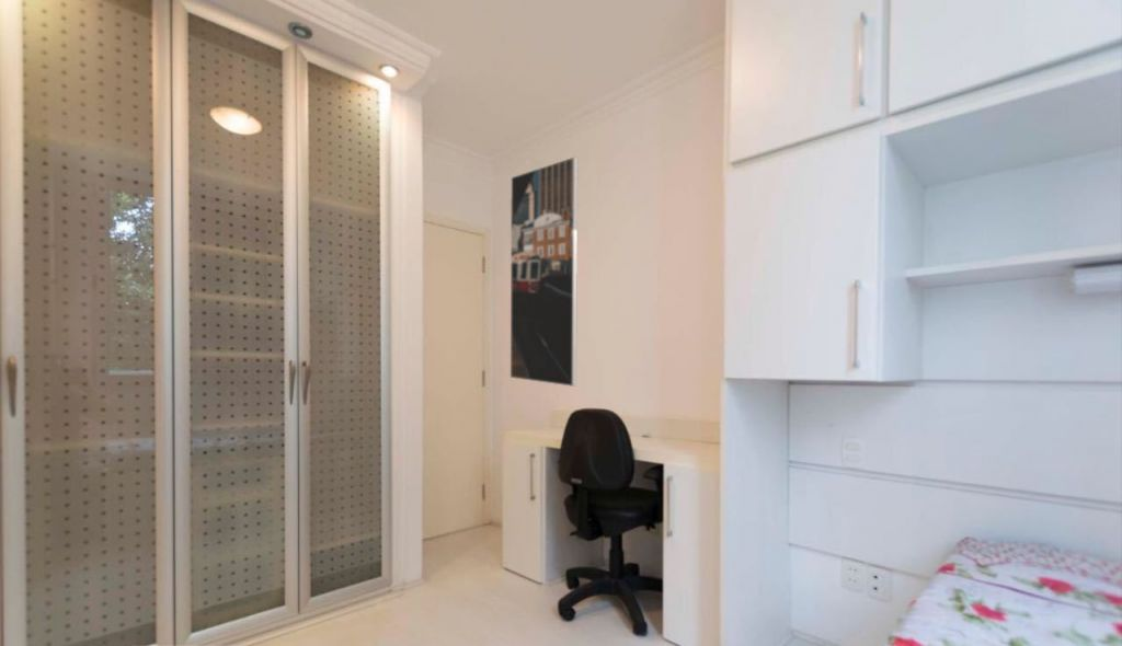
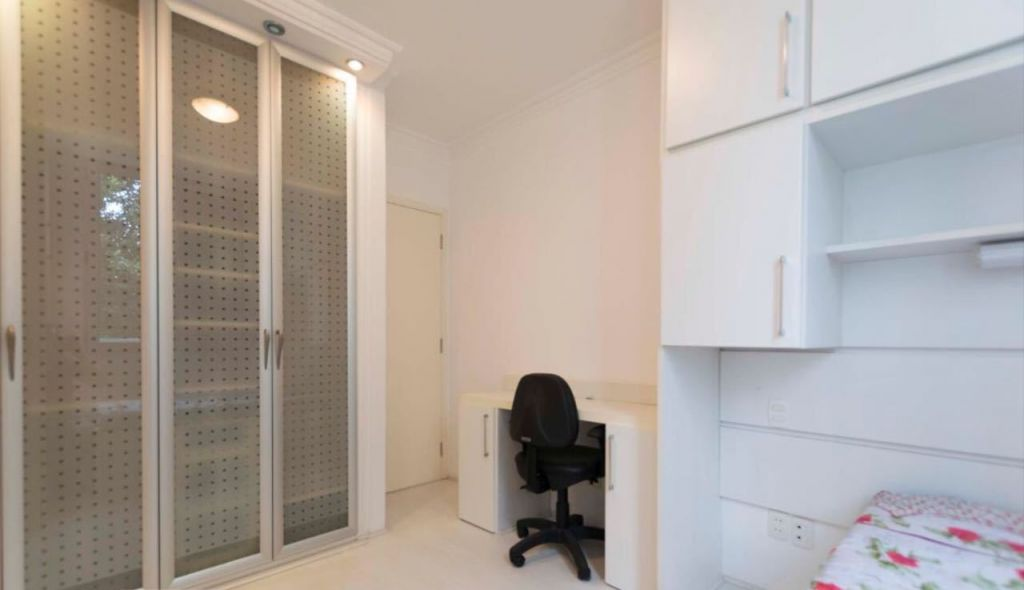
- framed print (541, 275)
